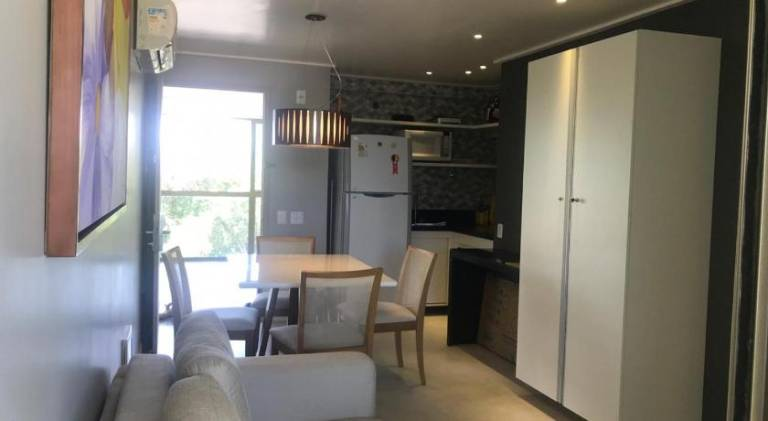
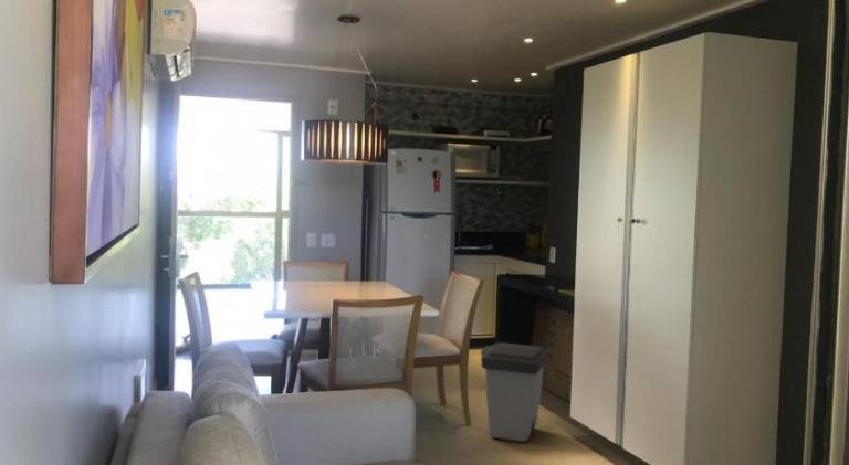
+ trash can (513, 390)
